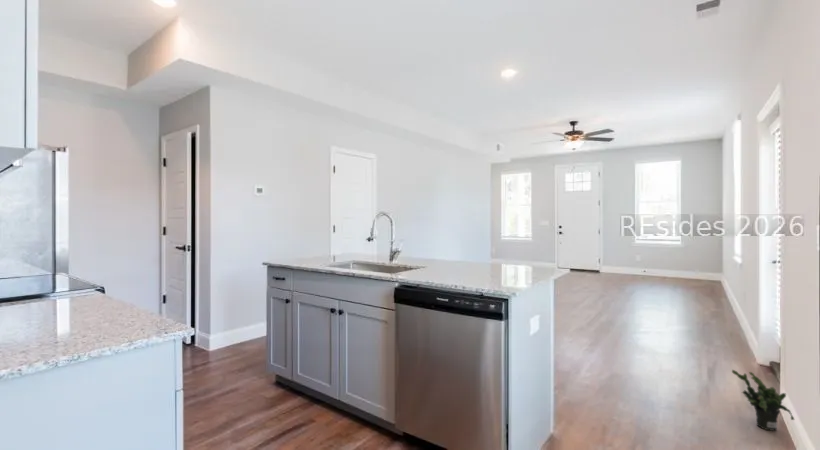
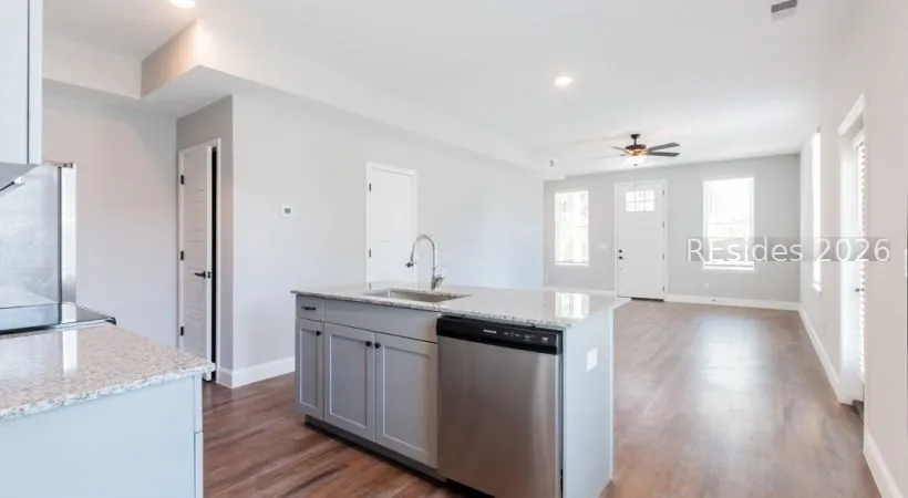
- potted plant (760, 402)
